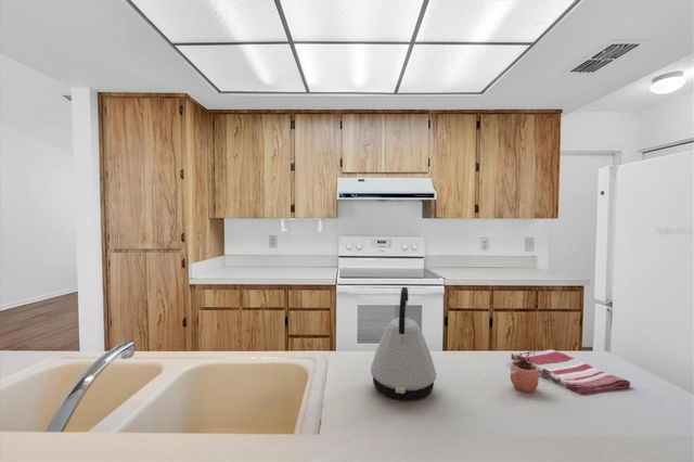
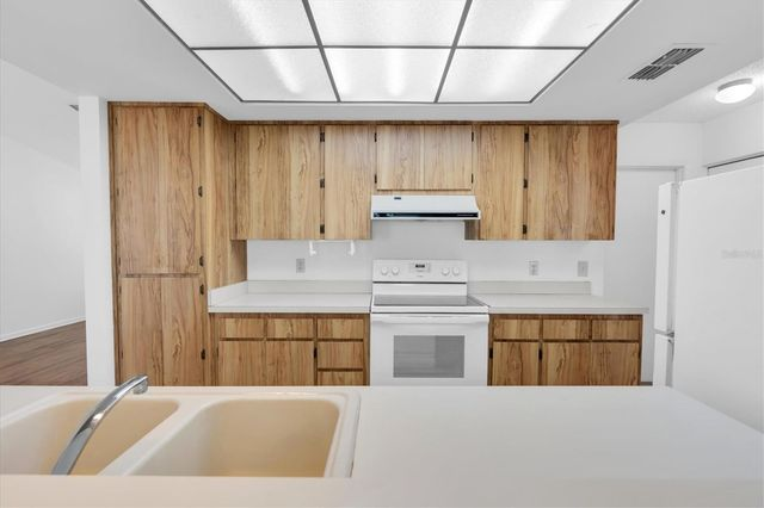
- cocoa (522, 365)
- kettle (403, 337)
- dish towel (564, 368)
